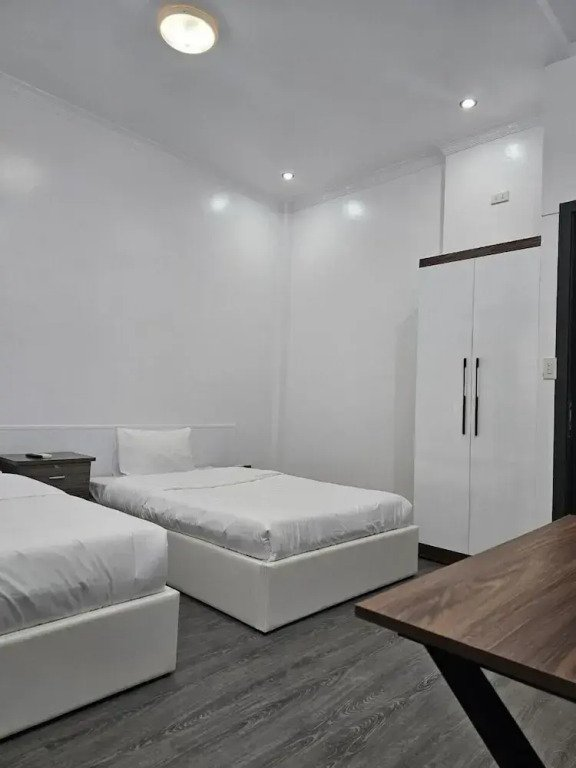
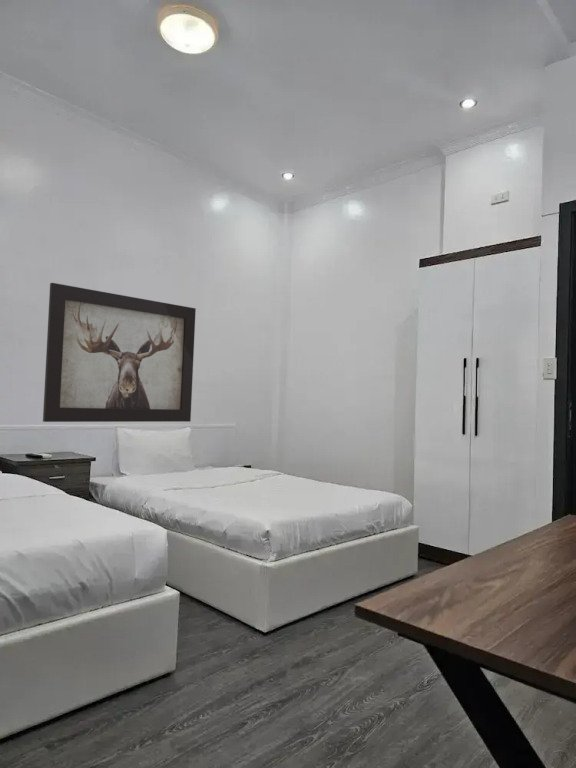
+ wall art (127, 359)
